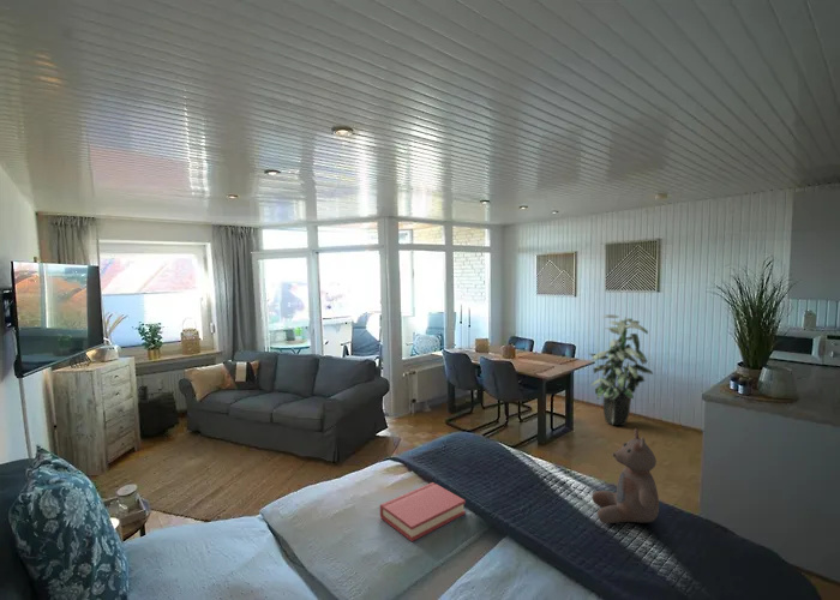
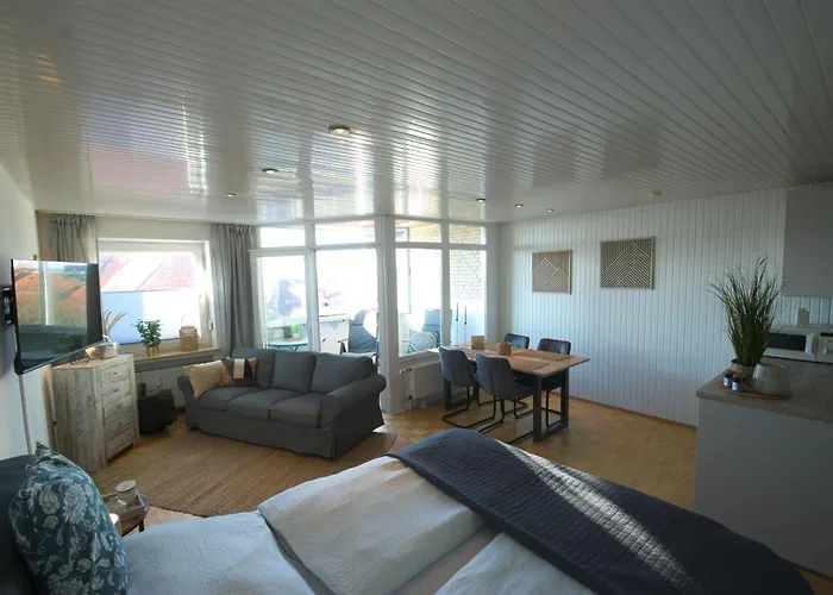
- hardback book (422, 509)
- indoor plant (617, 368)
- bear (624, 474)
